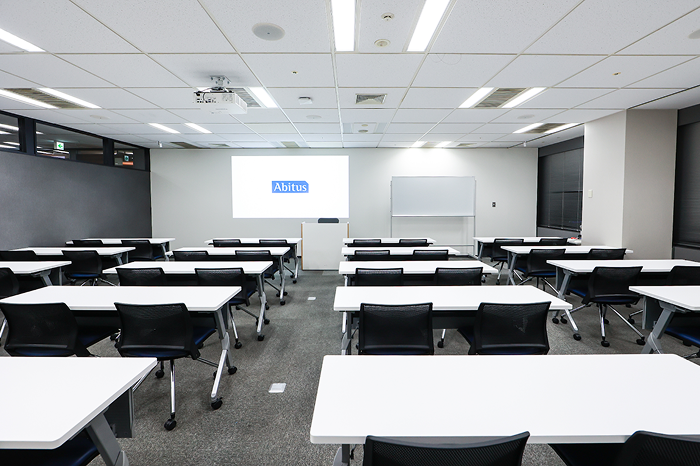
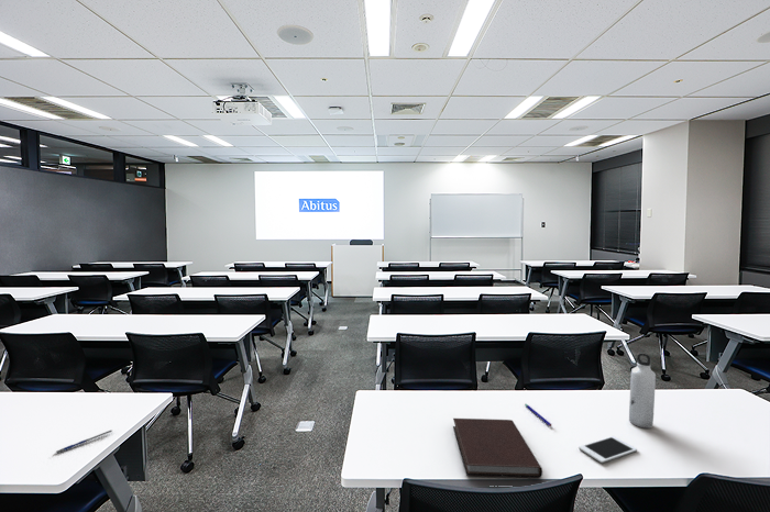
+ pen (537, 414)
+ pen (86, 439)
+ water bottle (642, 388)
+ notebook (492, 444)
+ cell phone (607, 448)
